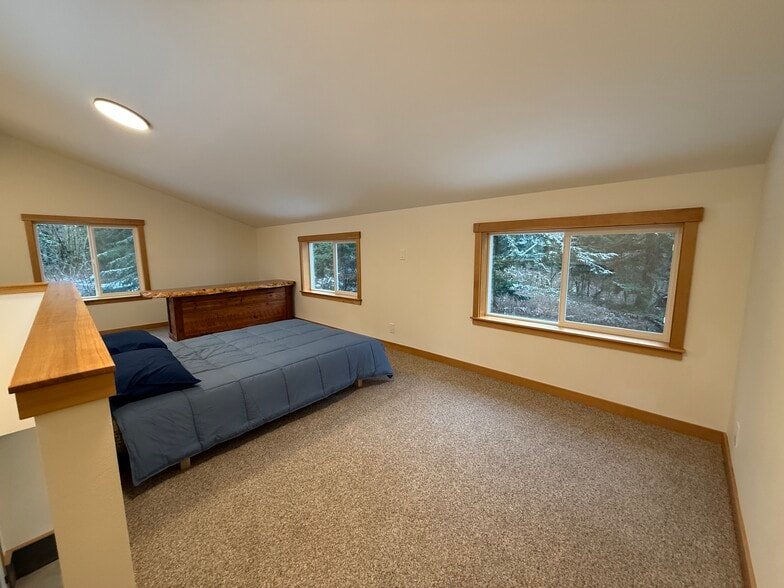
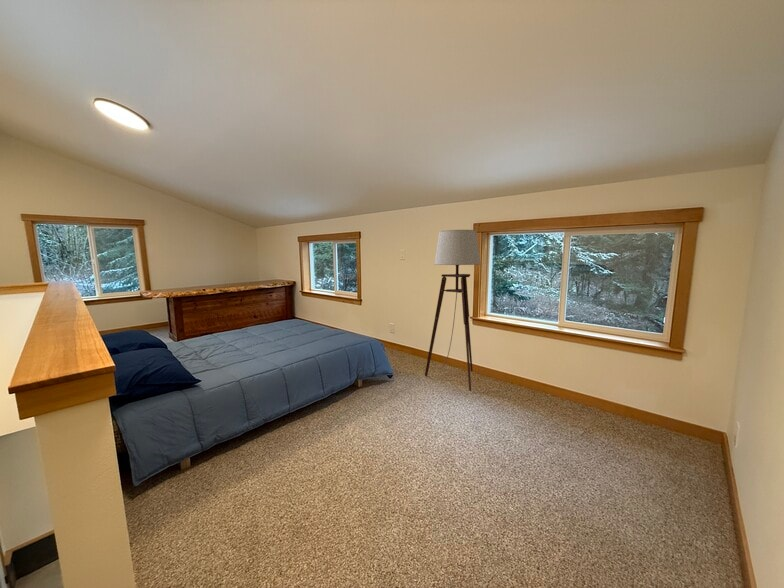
+ floor lamp (455, 305)
